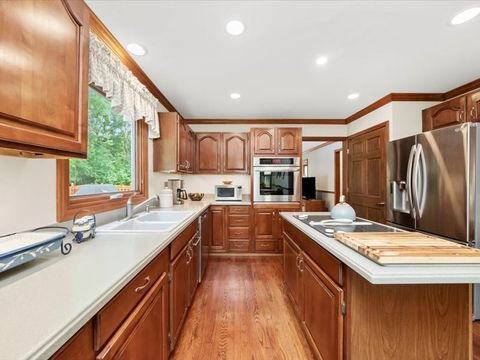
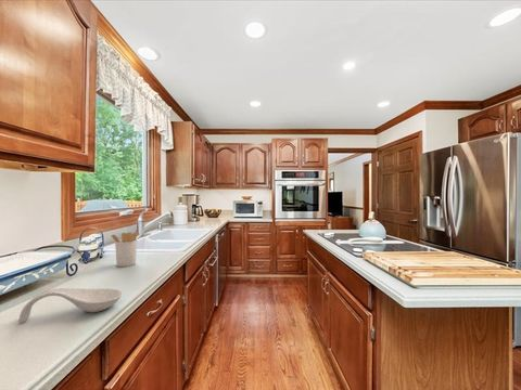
+ utensil holder (127, 247)
+ spoon rest (75, 299)
